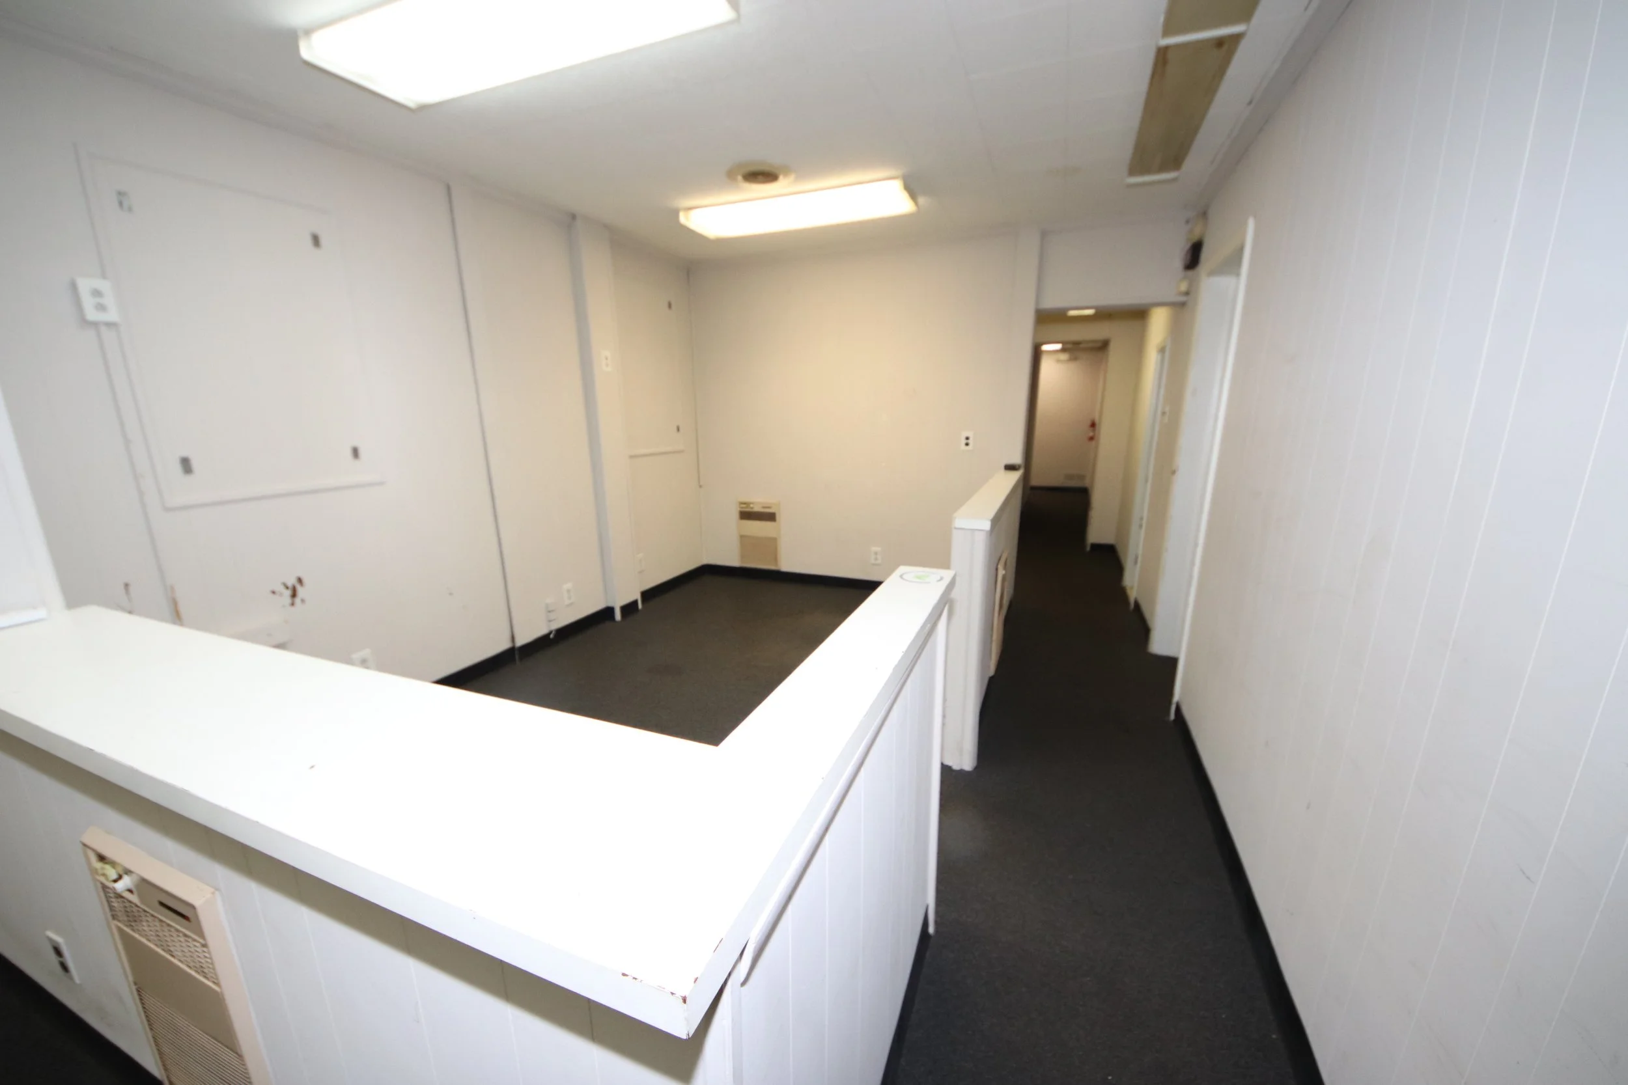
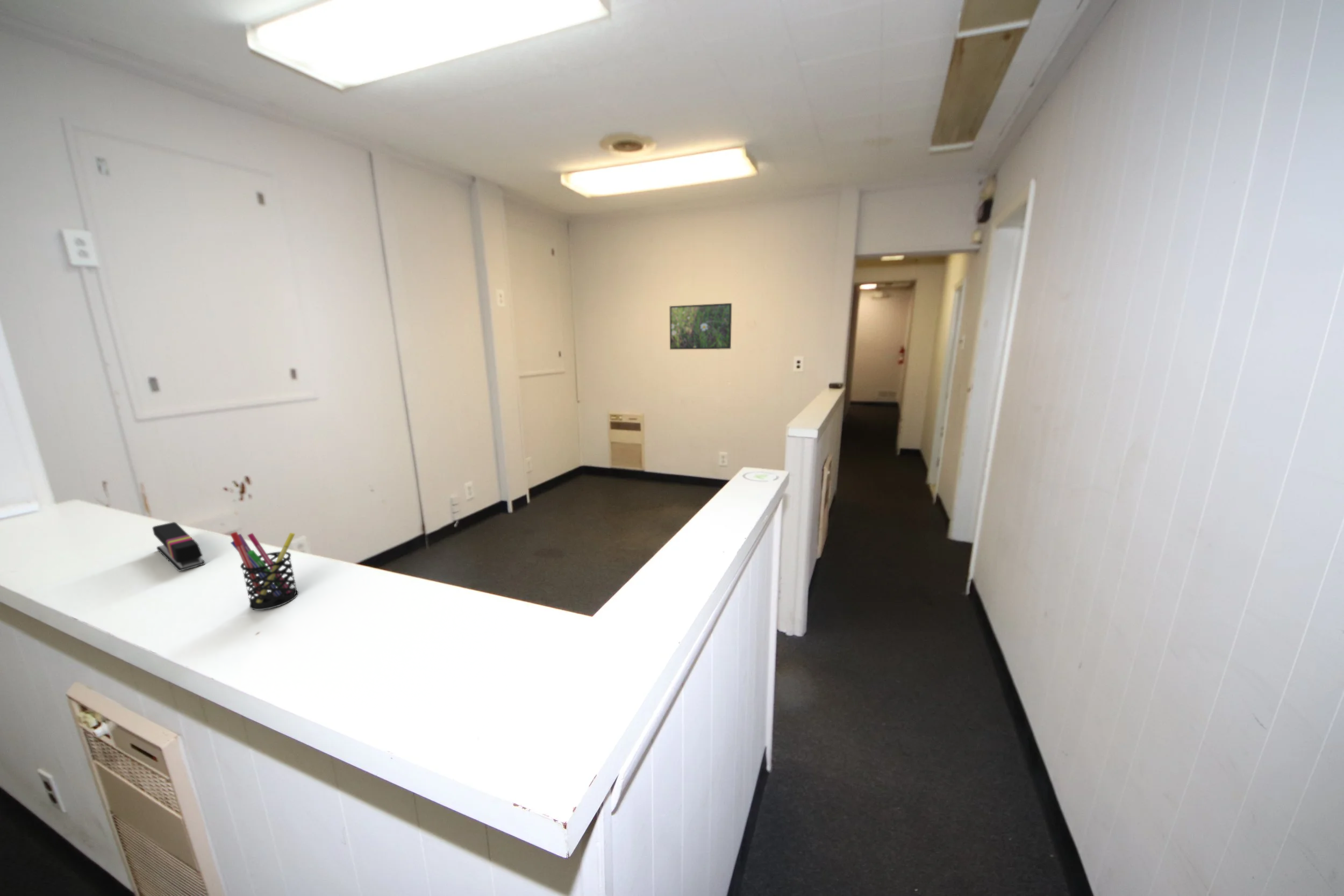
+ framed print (699, 327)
+ pen holder (263, 567)
+ stapler (177, 544)
